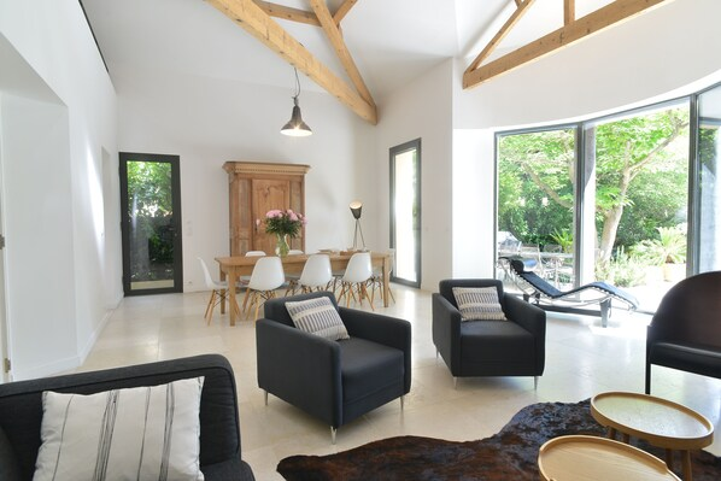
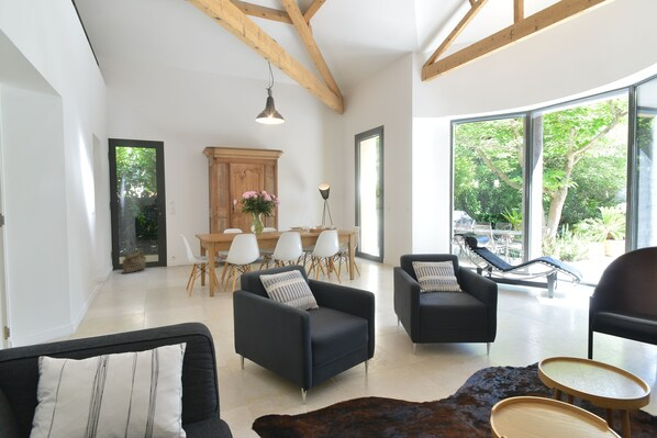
+ bag (134, 261)
